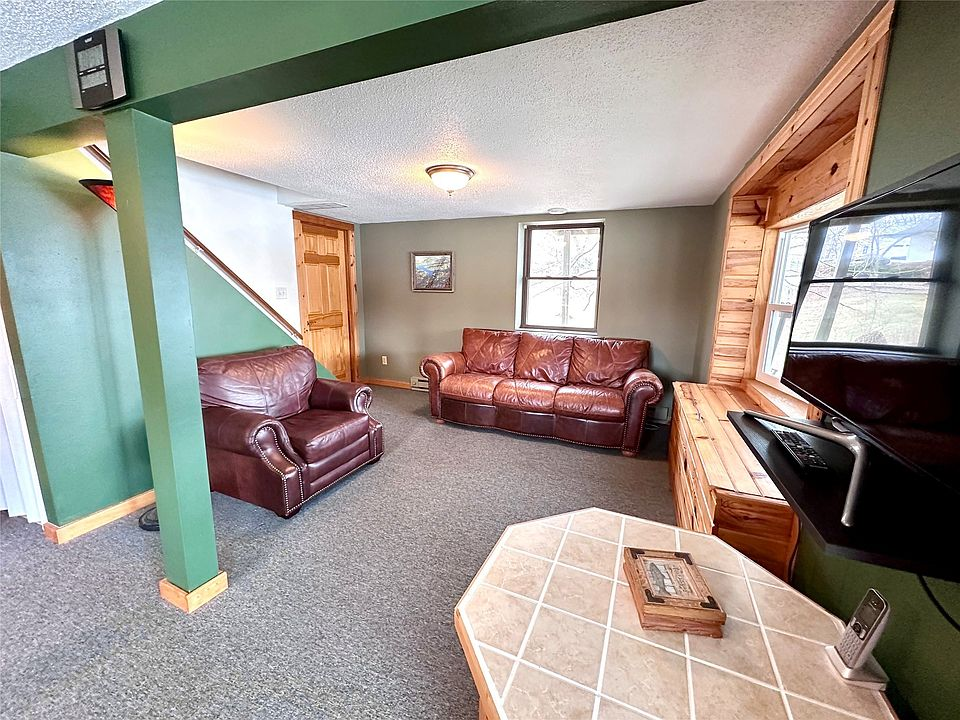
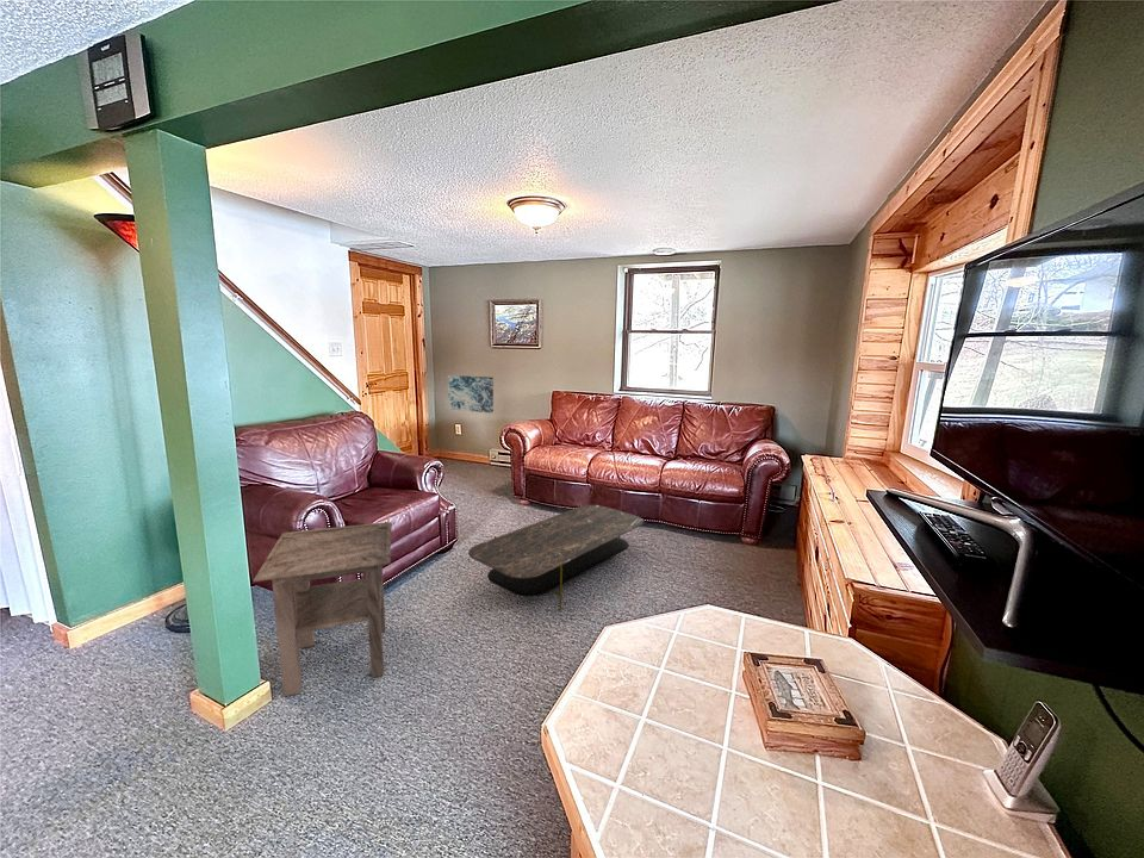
+ side table (336, 602)
+ wall art (470, 393)
+ coffee table (564, 553)
